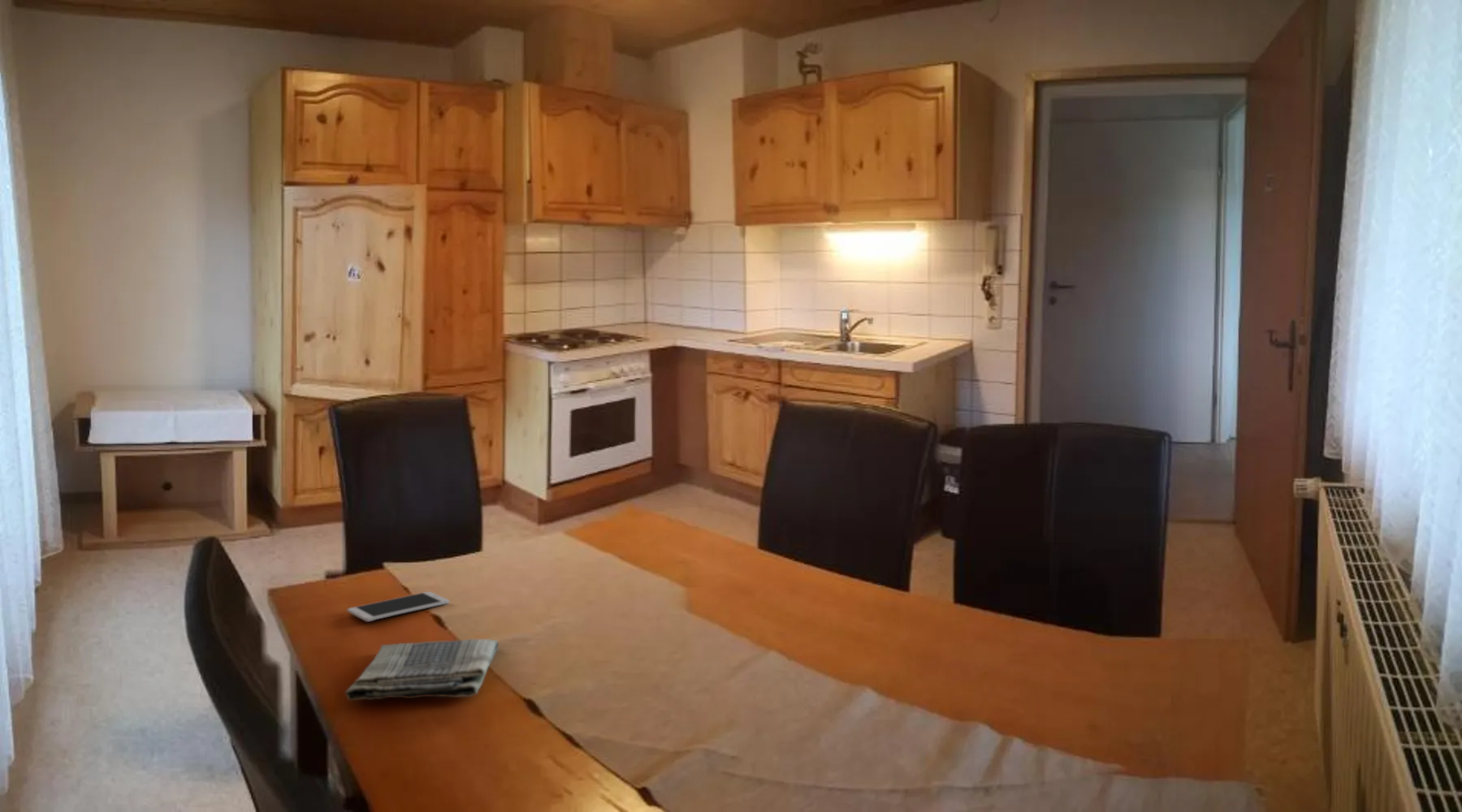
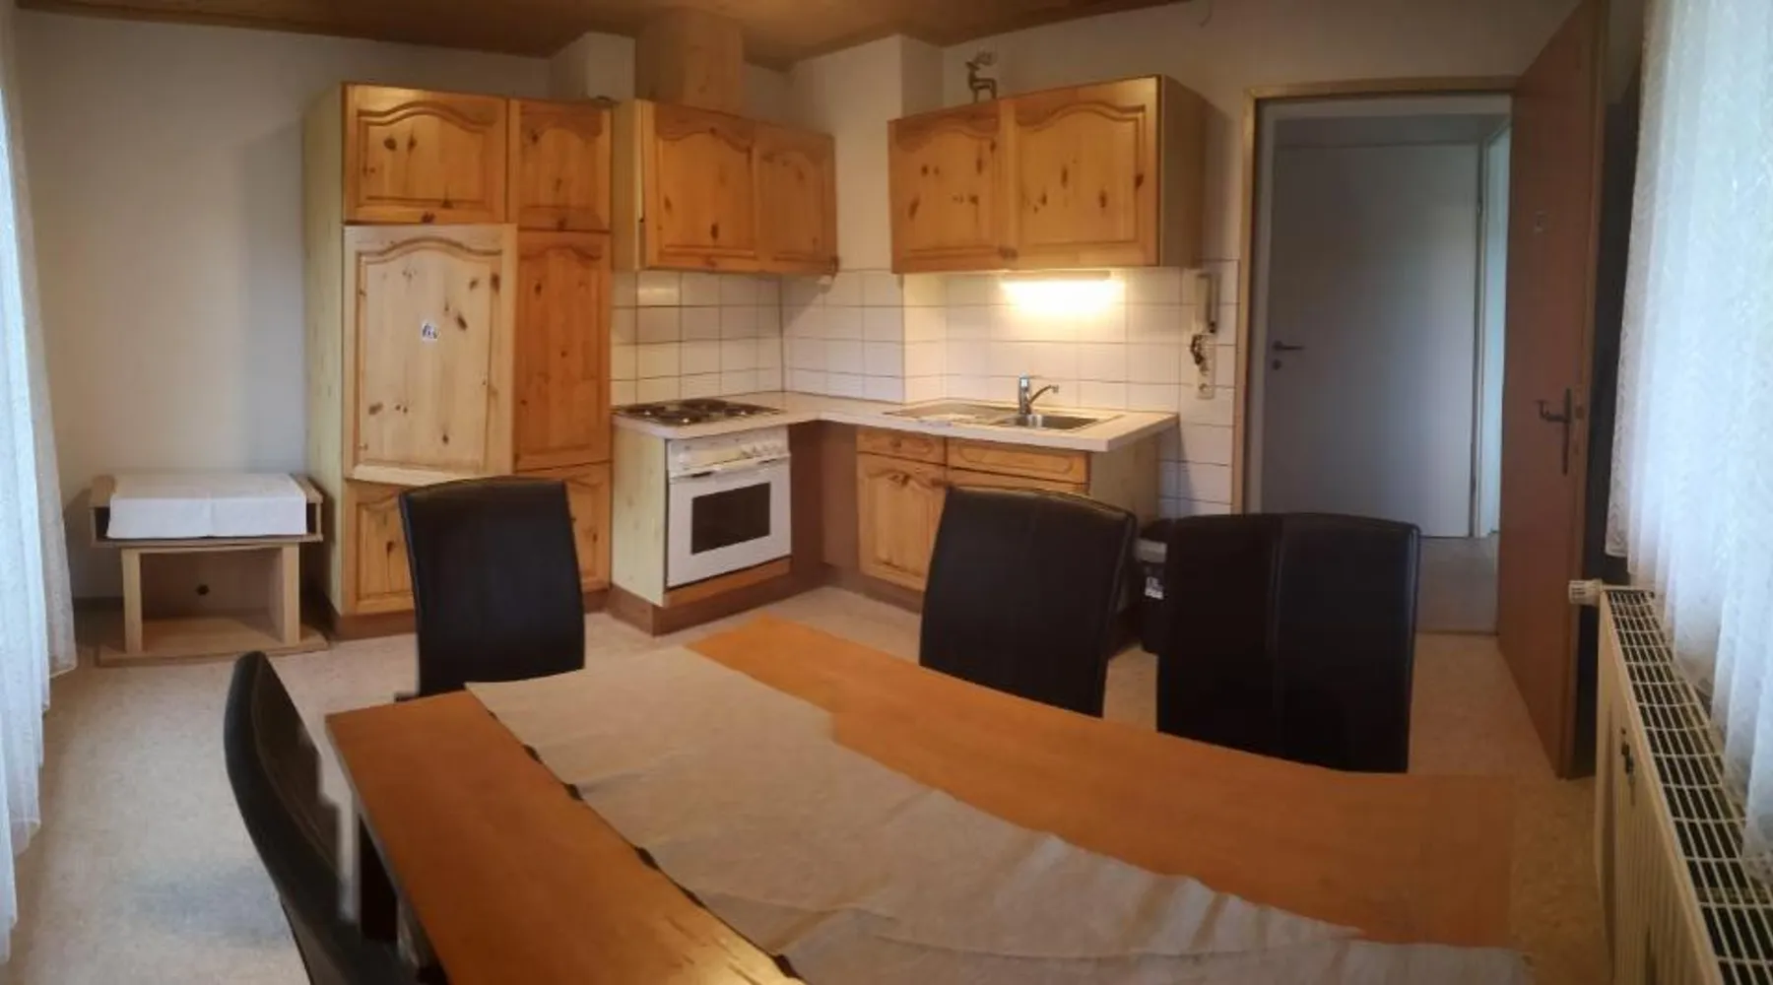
- dish towel (427, 664)
- smartphone (399, 606)
